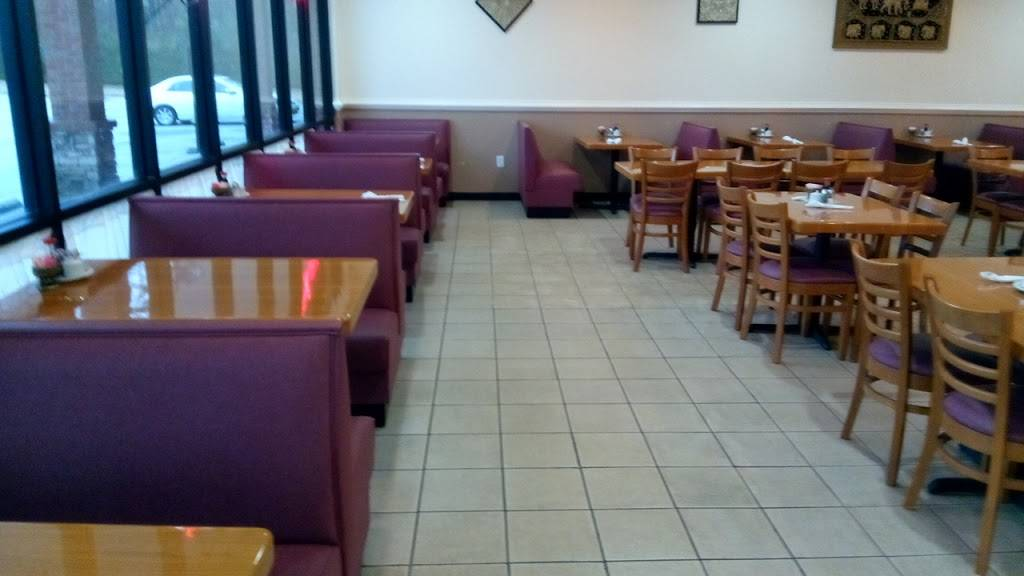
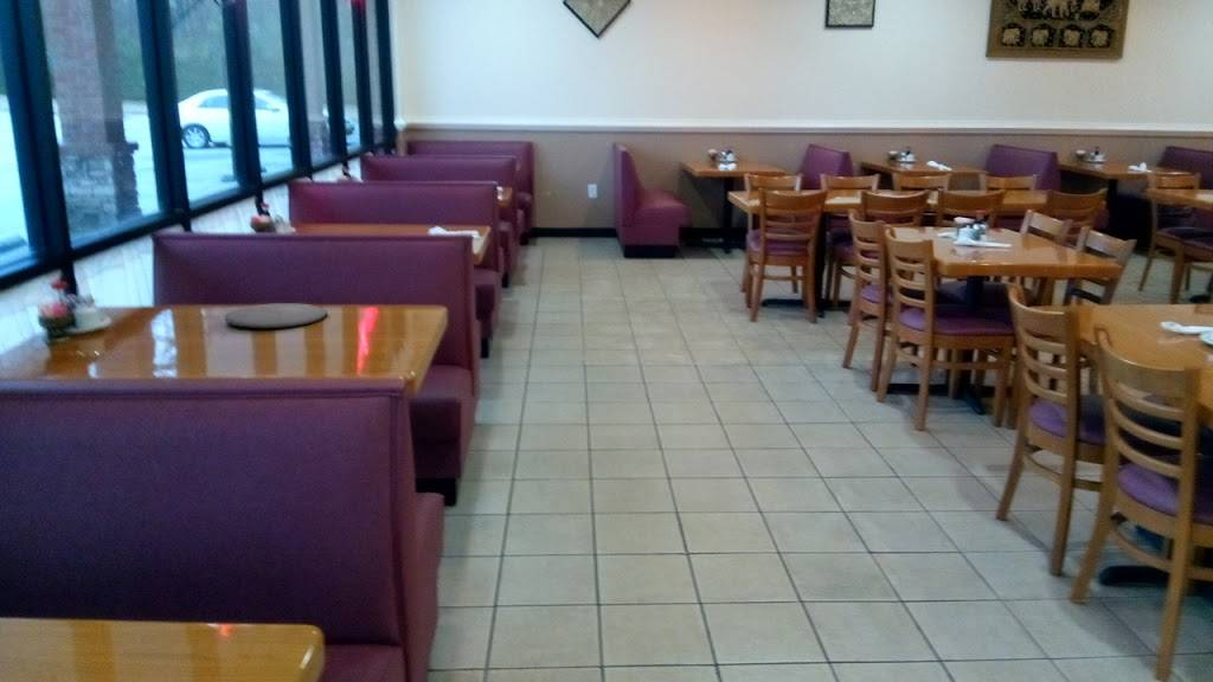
+ plate (276, 315)
